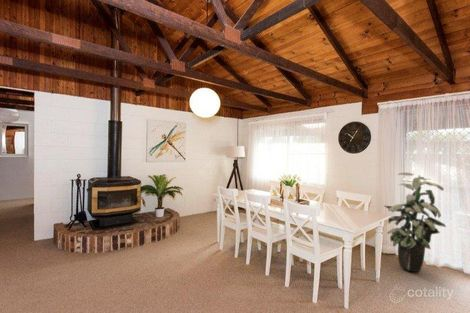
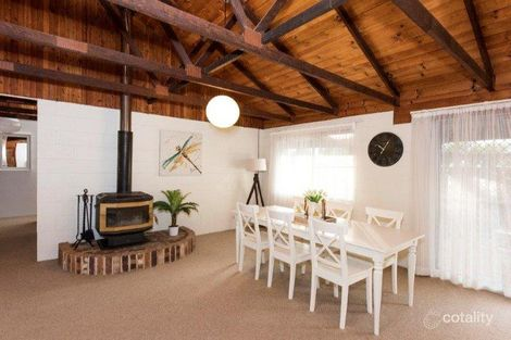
- indoor plant (411, 220)
